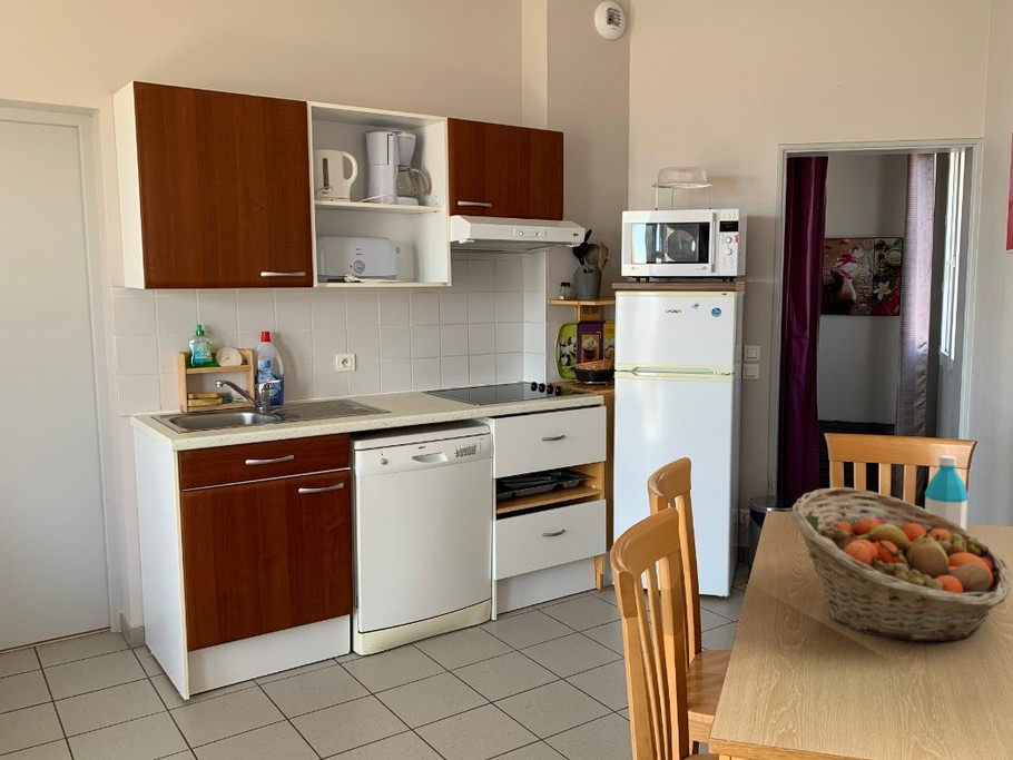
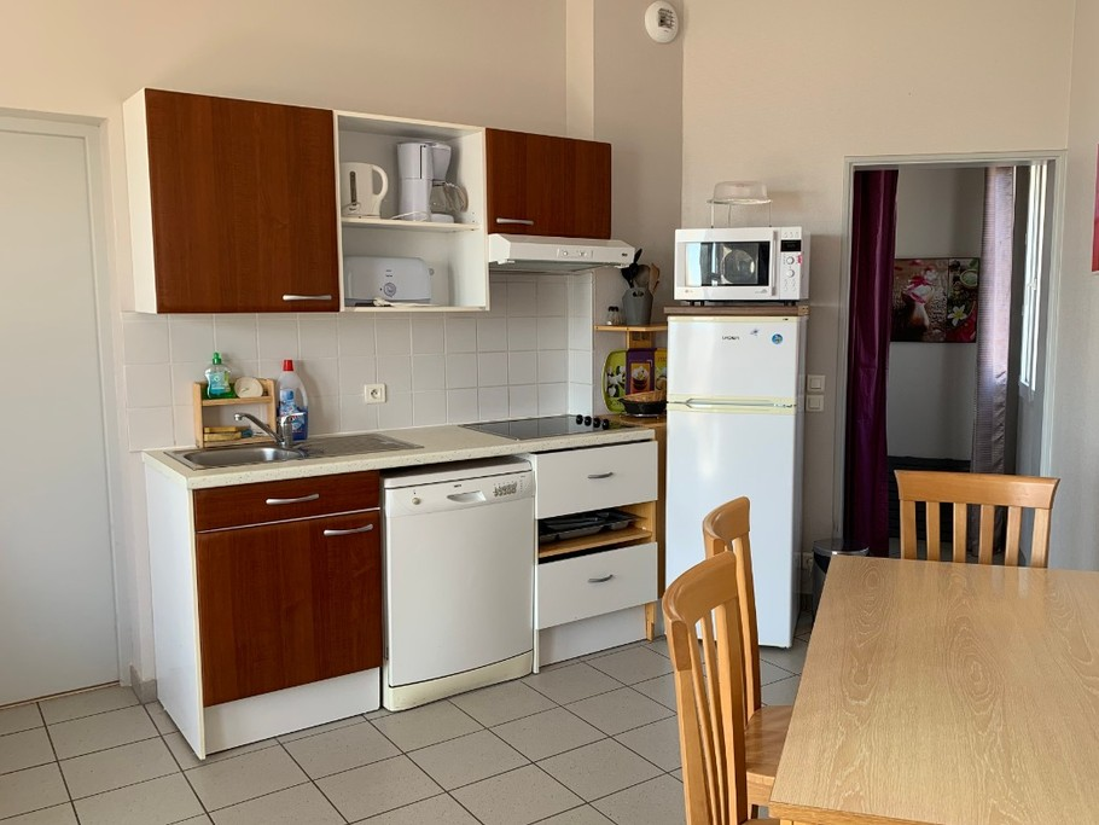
- water bottle (945, 509)
- fruit basket (897, 557)
